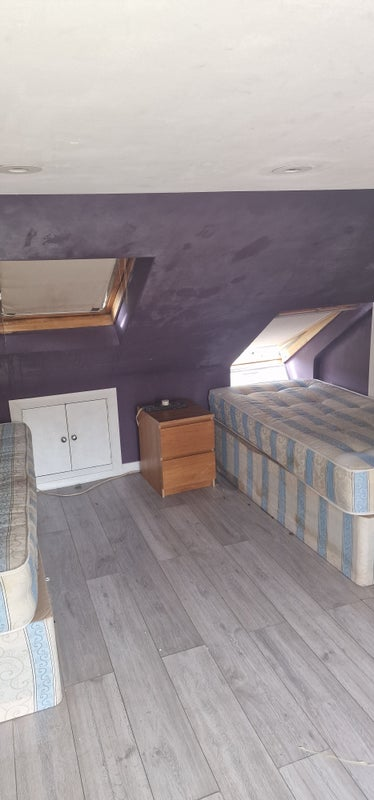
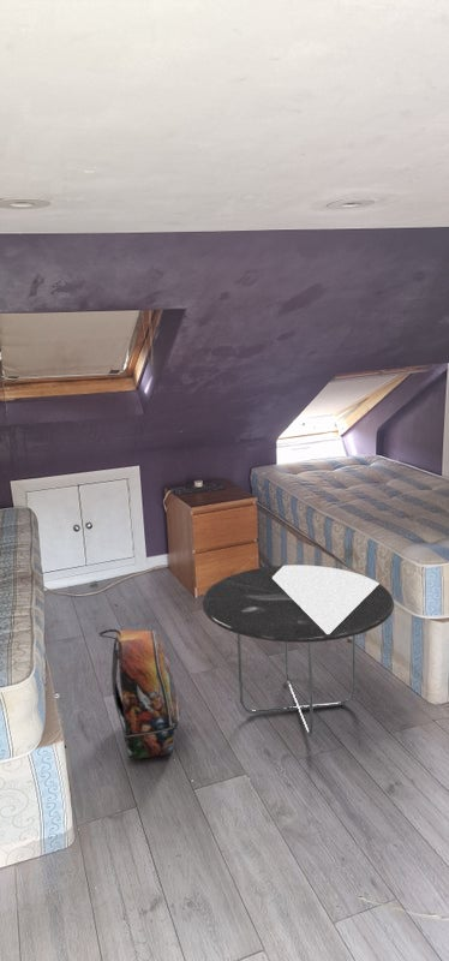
+ backpack (142, 684)
+ side table (287, 653)
